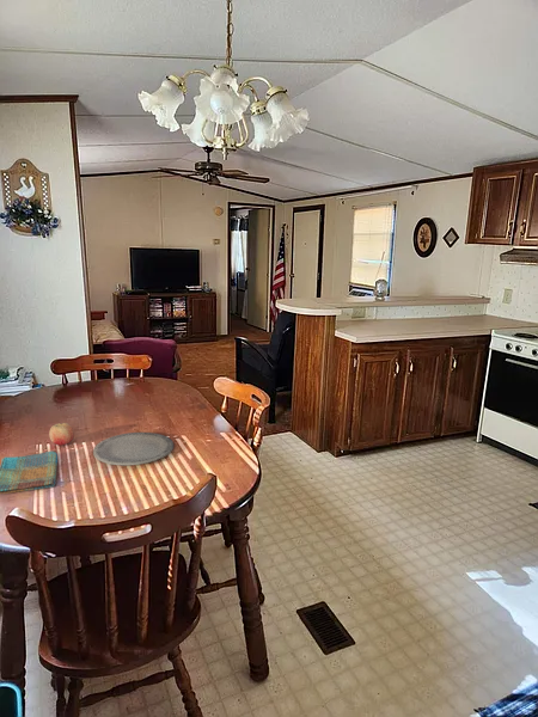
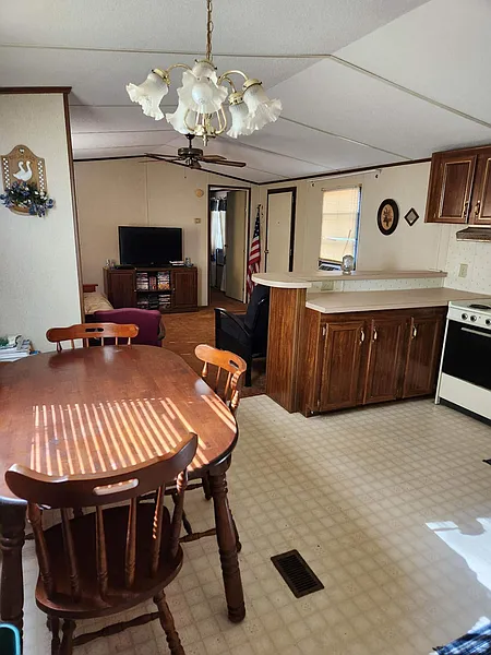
- plate (134, 448)
- fruit (61, 434)
- dish towel (27, 471)
